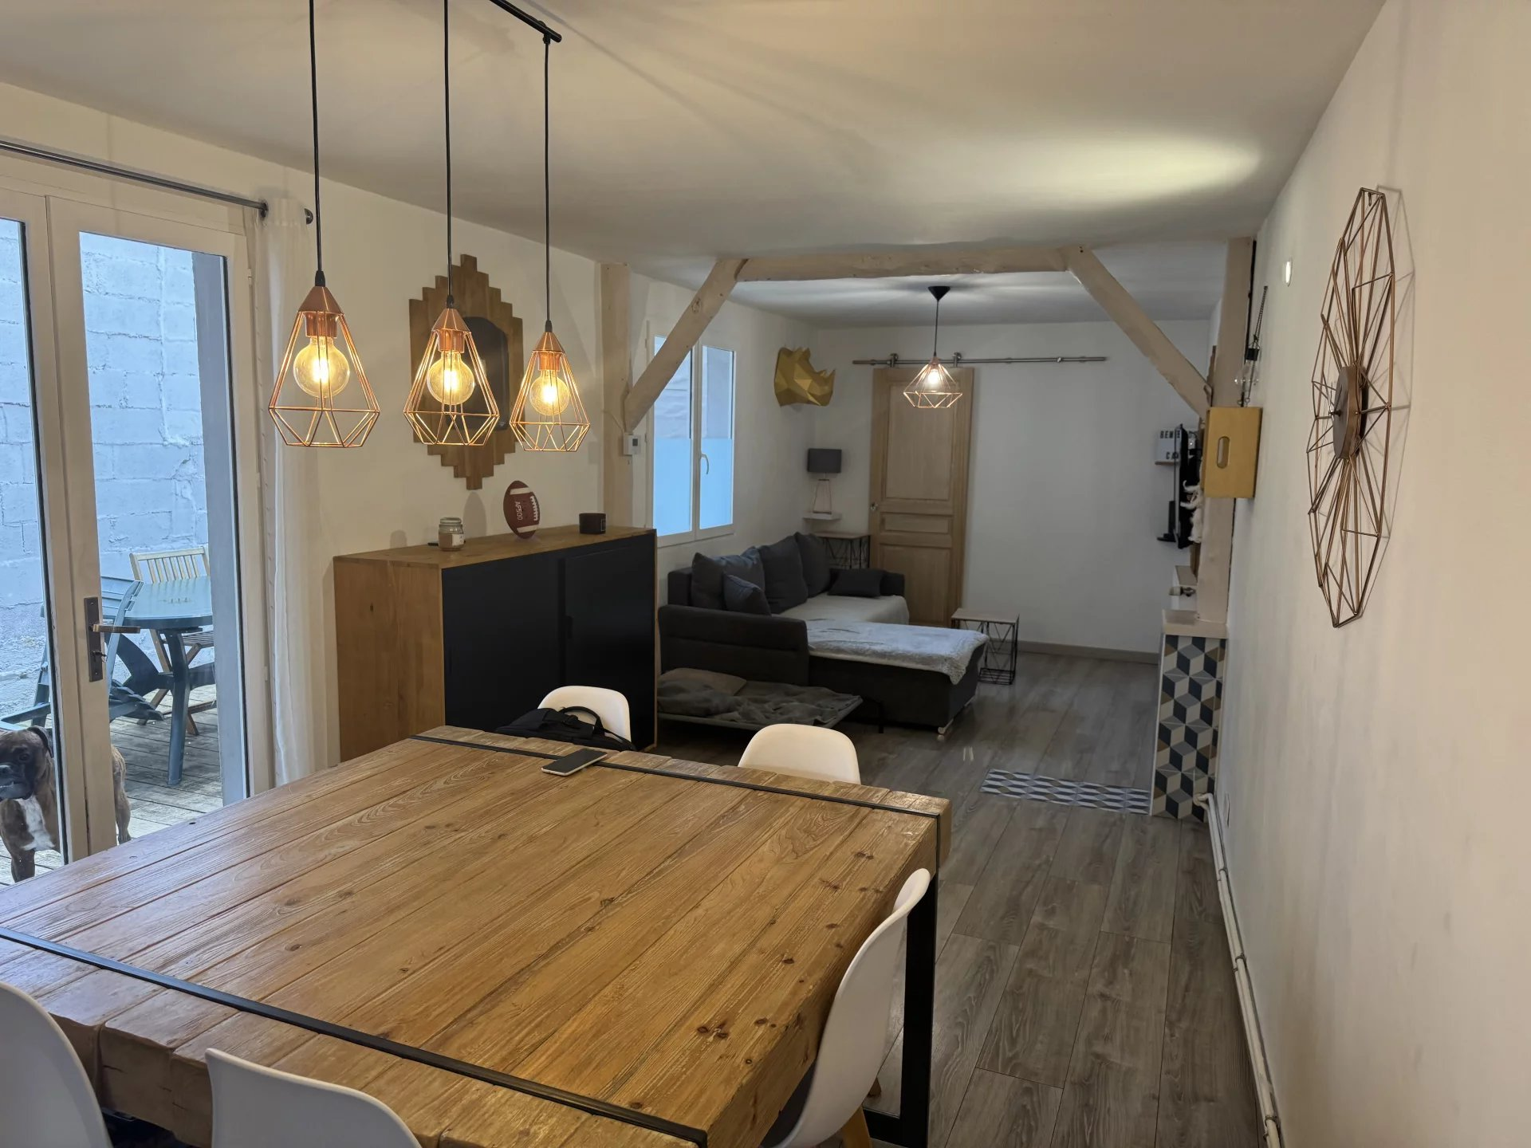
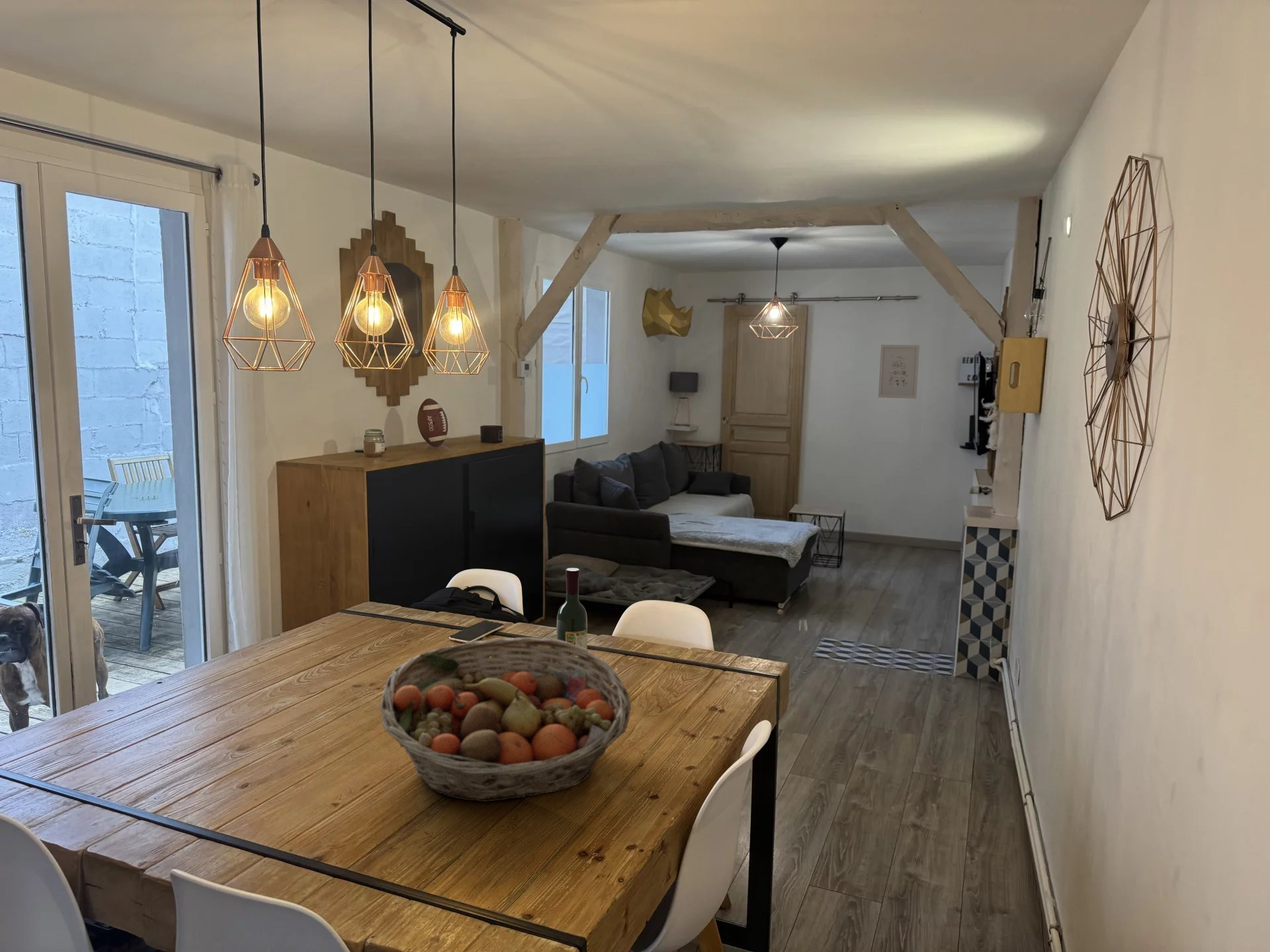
+ wall art (898, 372)
+ fruit basket (507, 715)
+ wine bottle (572, 626)
